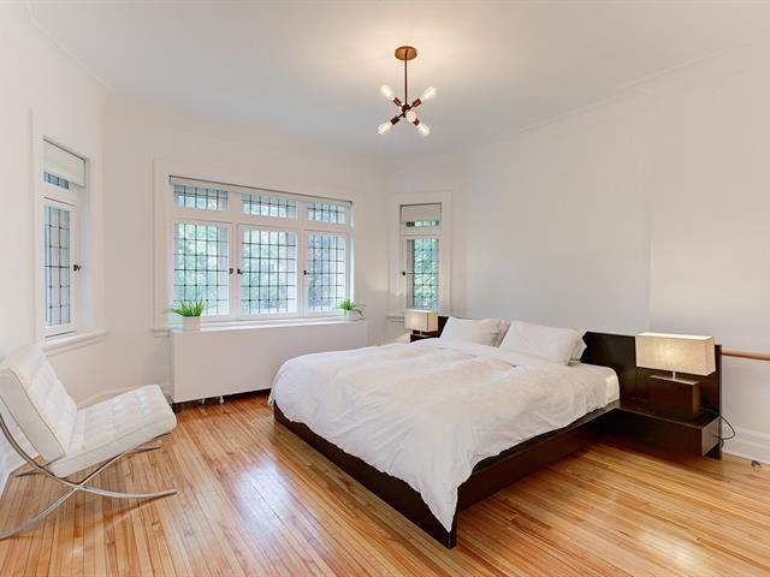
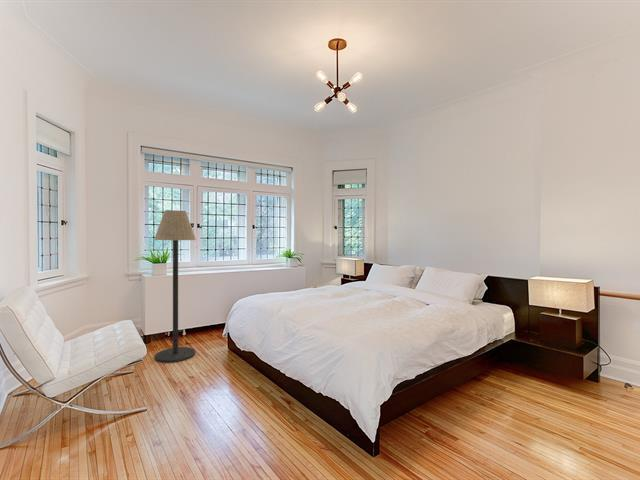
+ floor lamp (175, 283)
